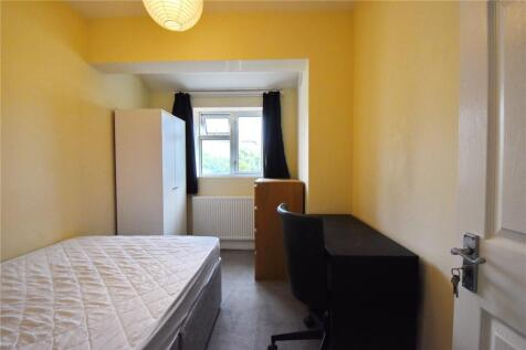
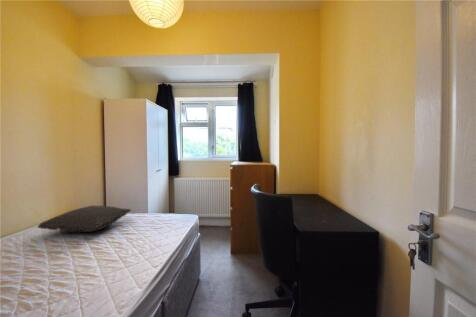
+ pillow (89, 218)
